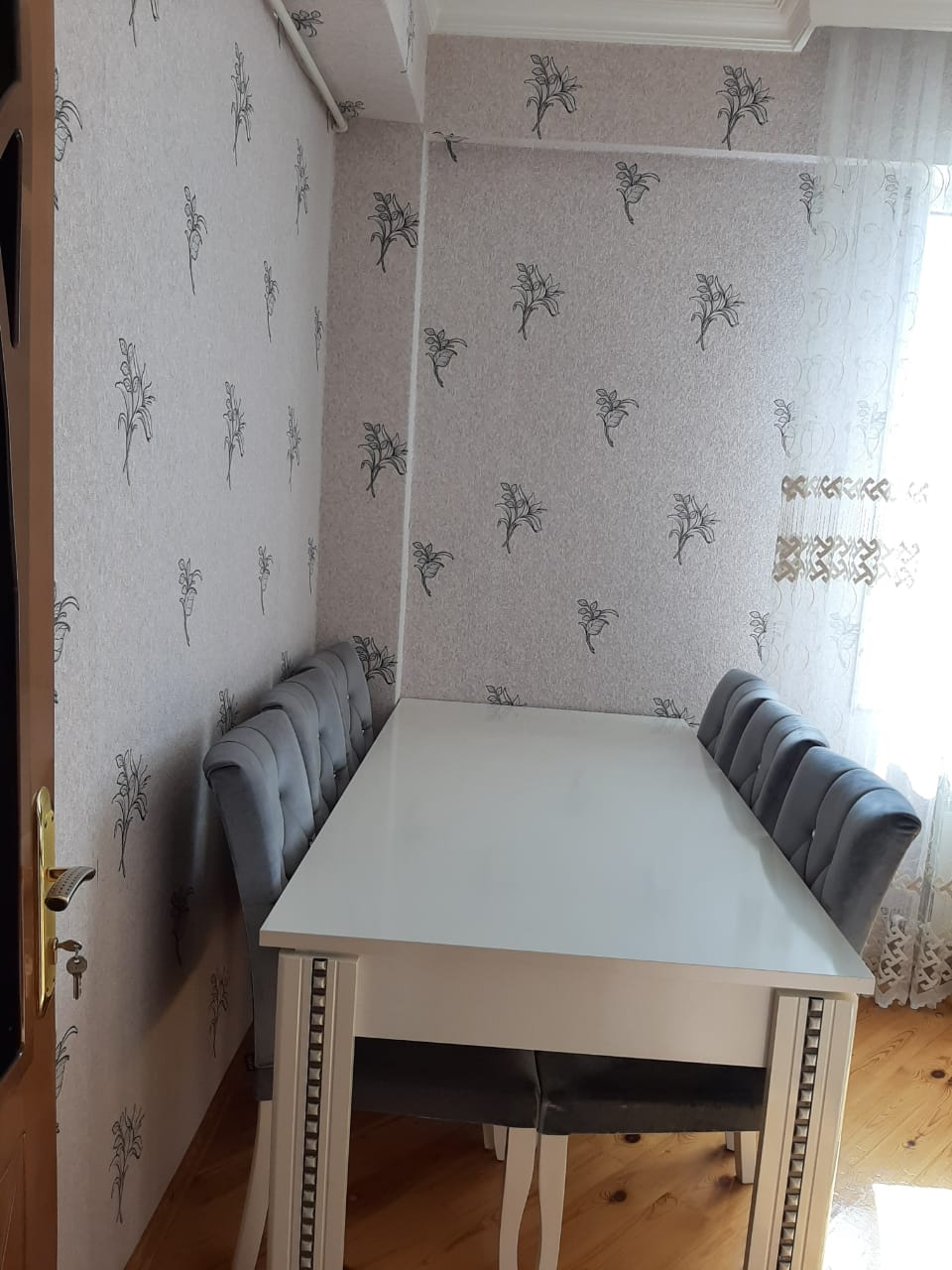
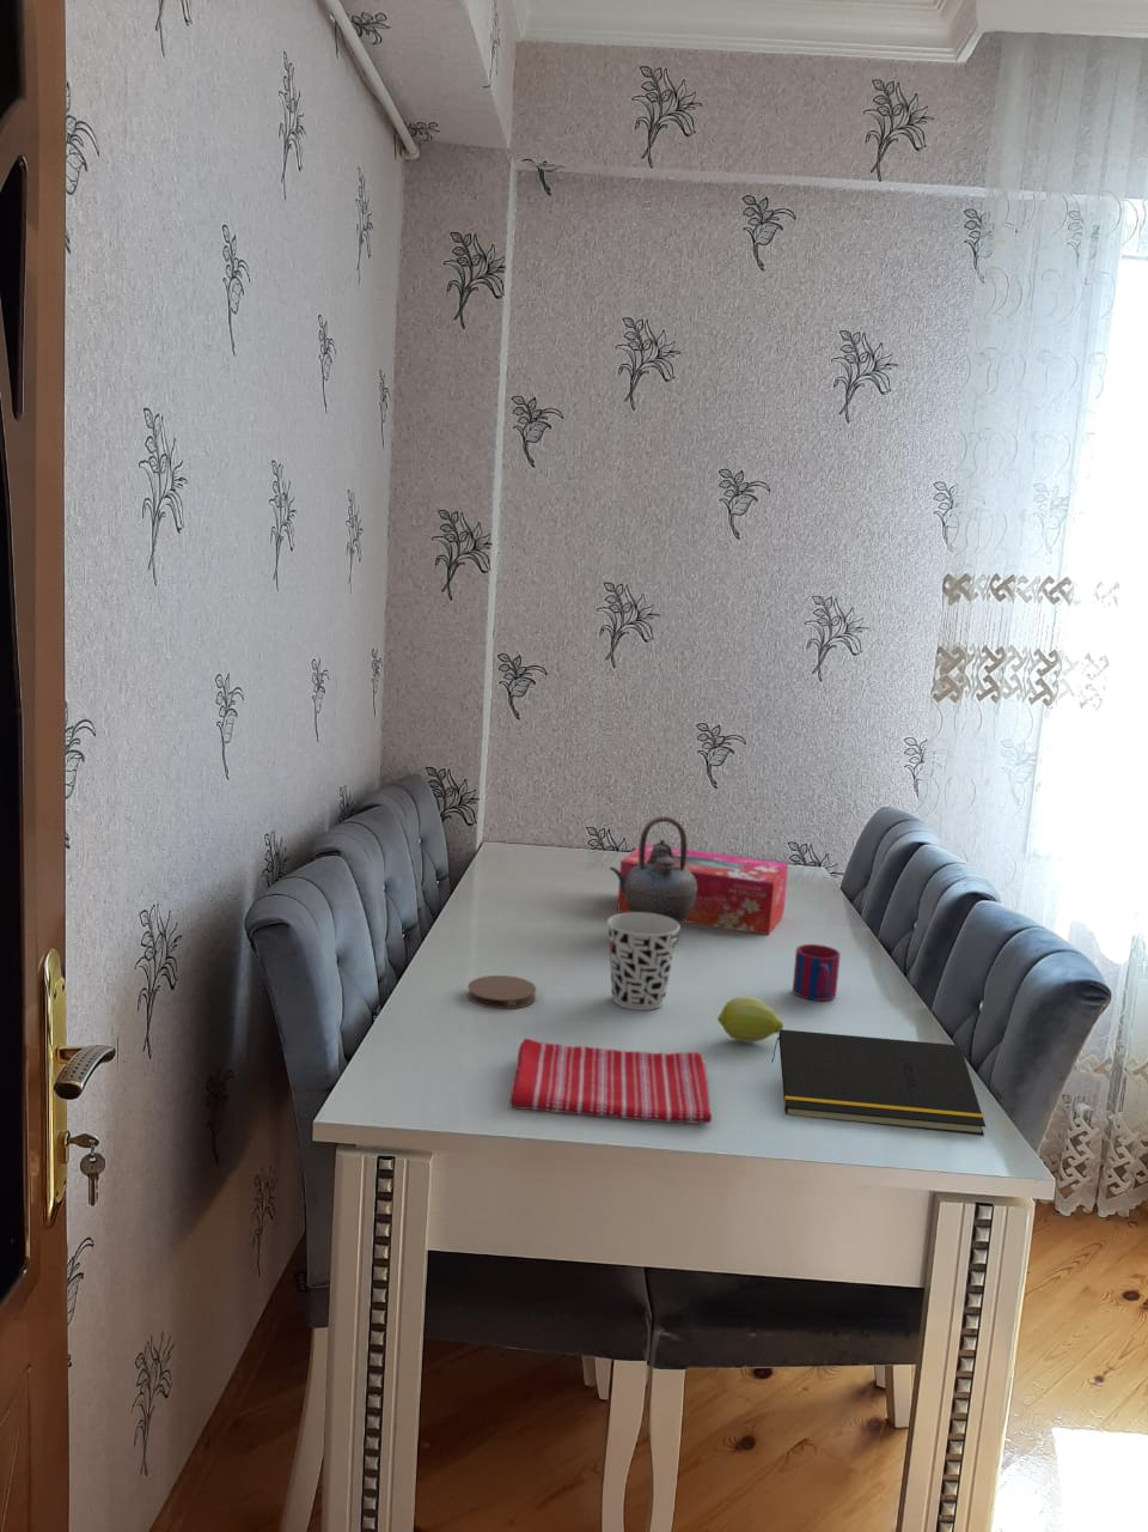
+ notepad (875, 1078)
+ dish towel (611, 1080)
+ coaster (502, 992)
+ cup (640, 963)
+ teapot (652, 876)
+ tissue box (703, 887)
+ mug (816, 976)
+ fruit (750, 1018)
